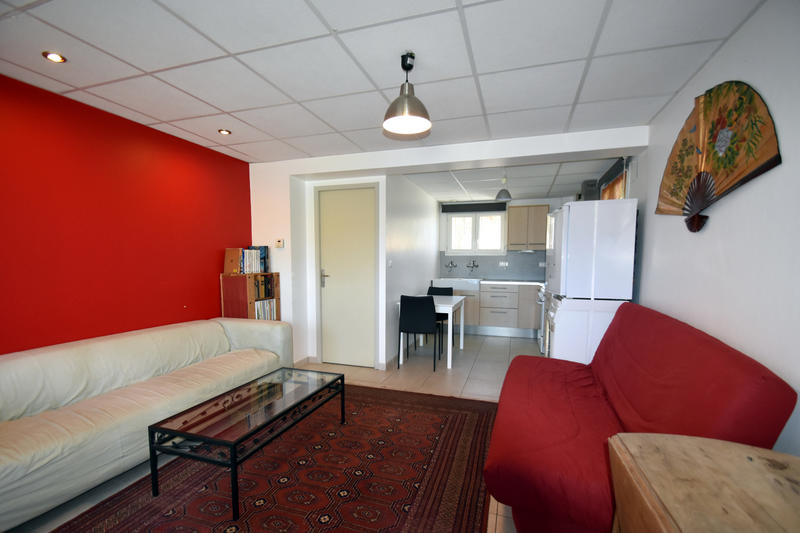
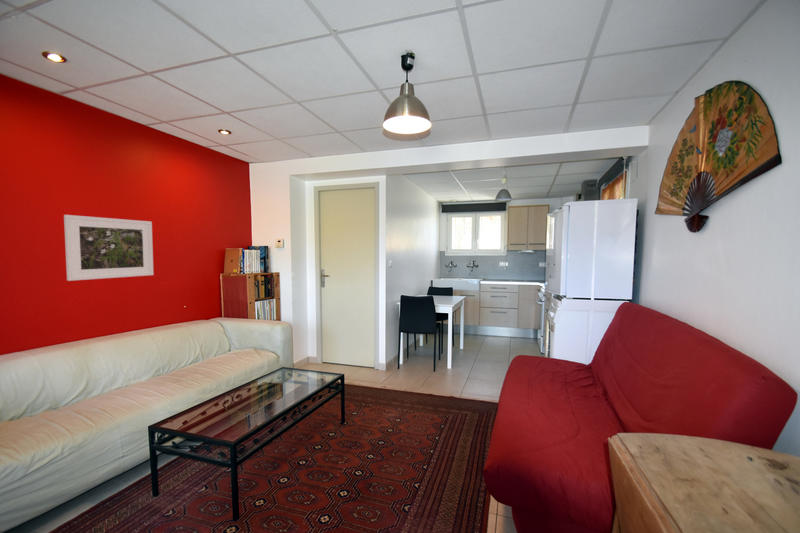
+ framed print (113, 248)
